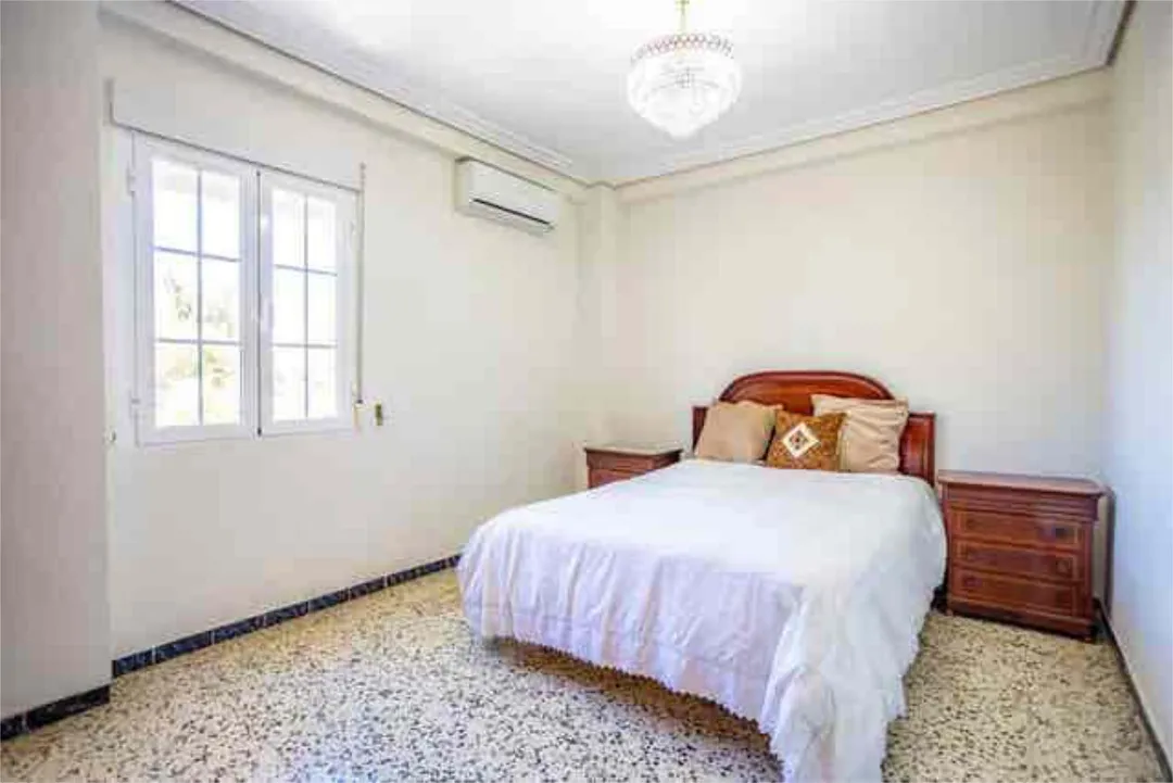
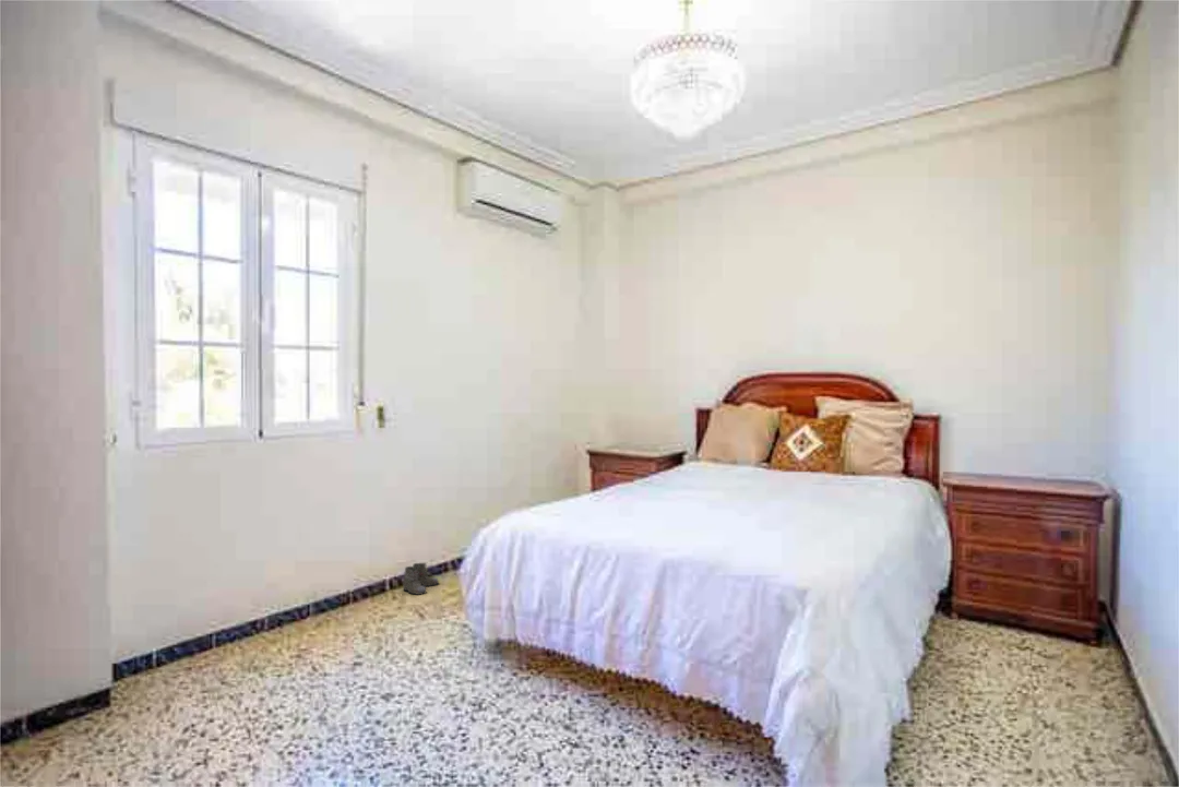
+ boots (419, 577)
